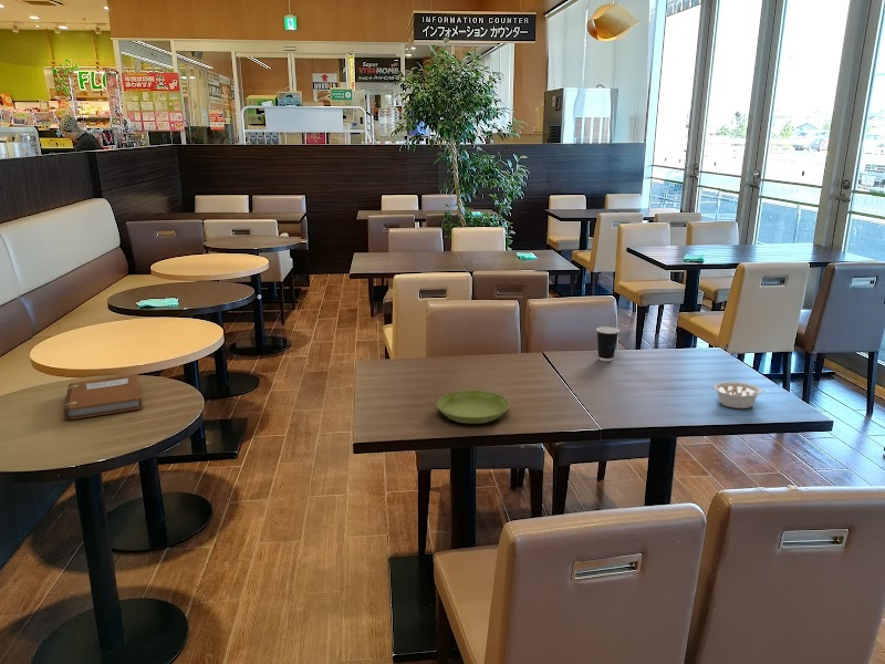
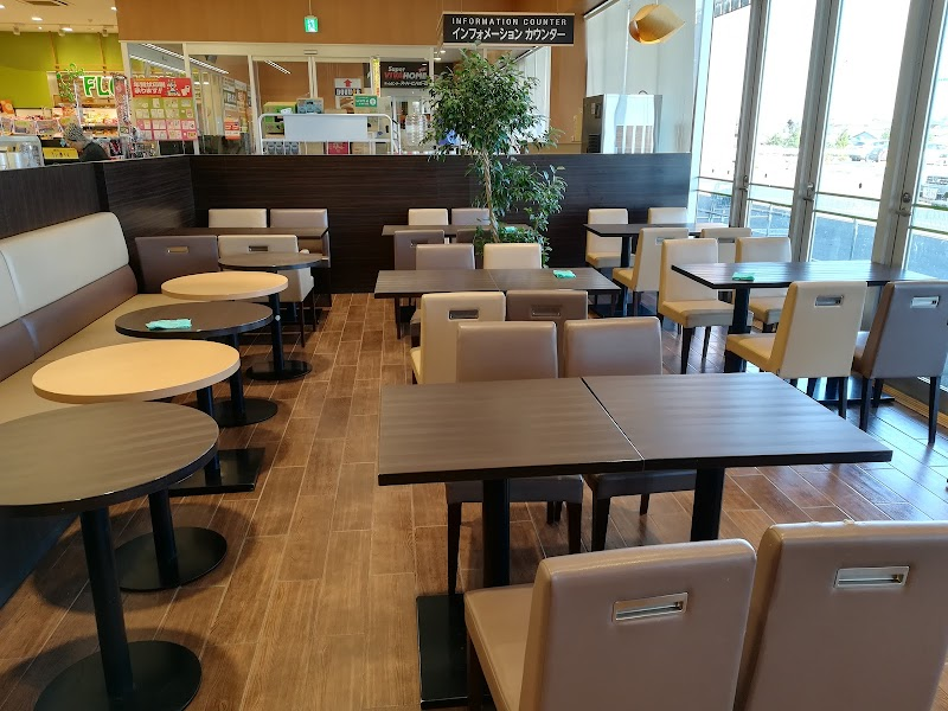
- saucer (472, 407)
- dixie cup (606, 344)
- legume (738, 394)
- notebook (103, 395)
